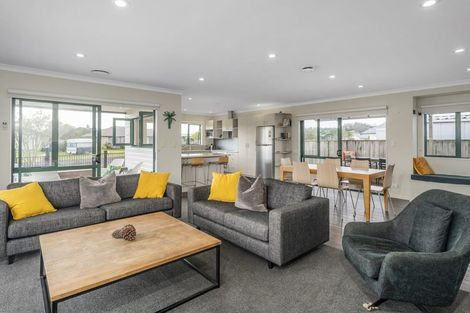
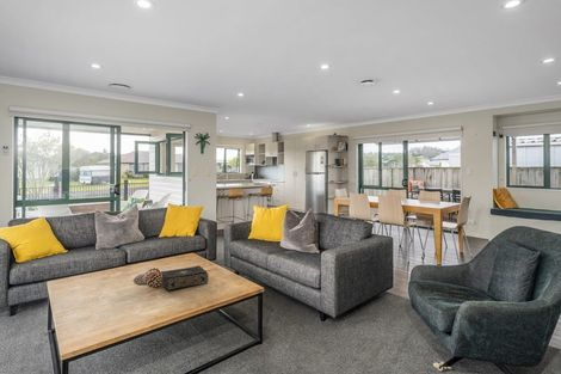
+ book (184, 277)
